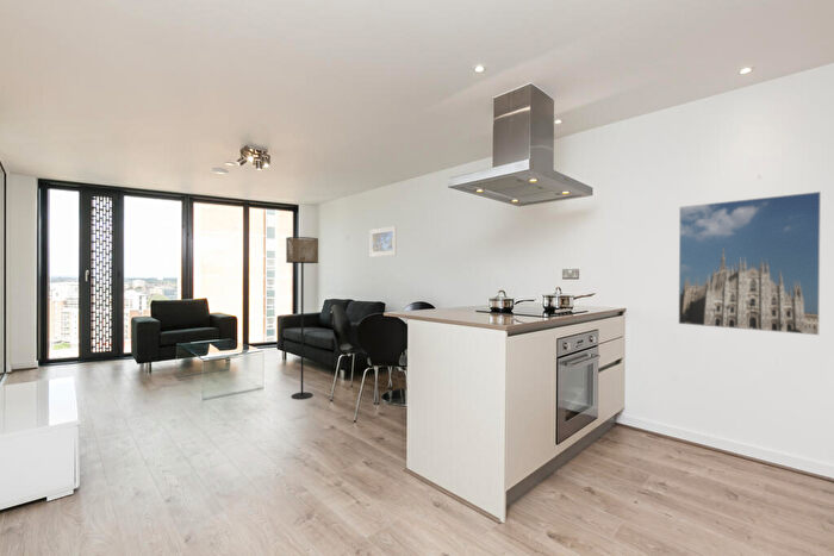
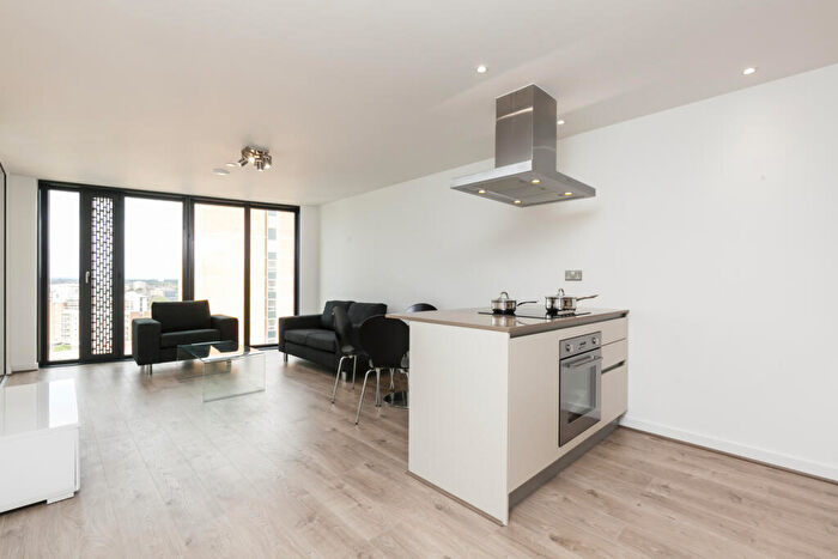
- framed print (742, 264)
- floor lamp (301, 317)
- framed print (382, 242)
